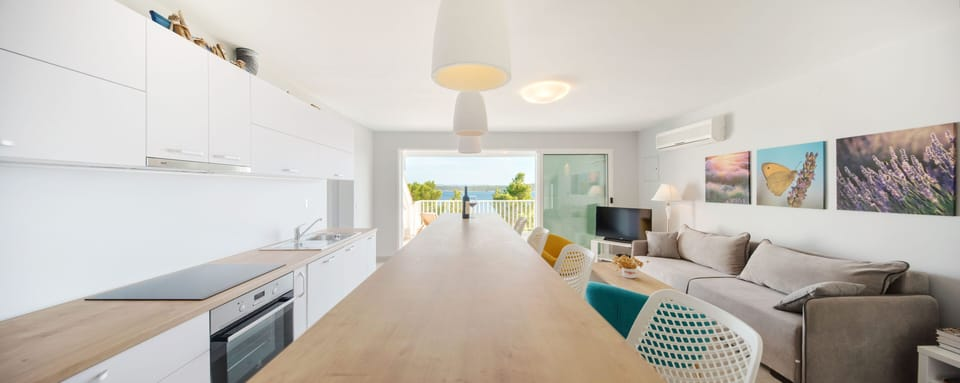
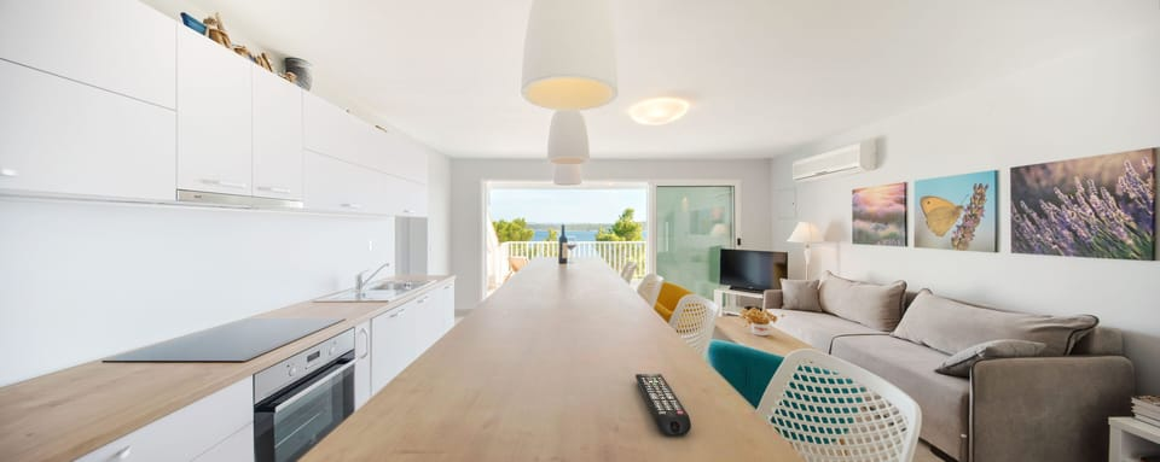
+ remote control (659, 398)
